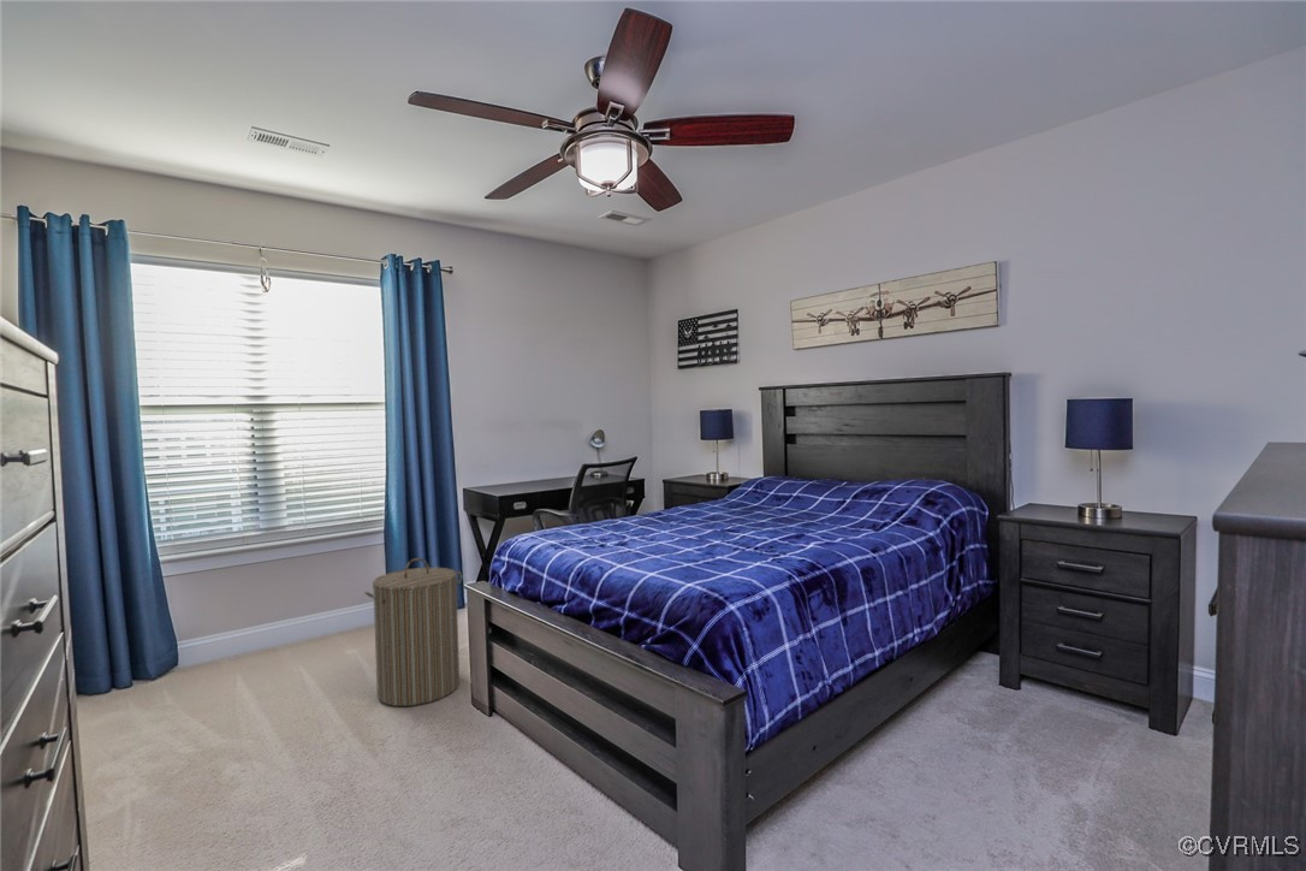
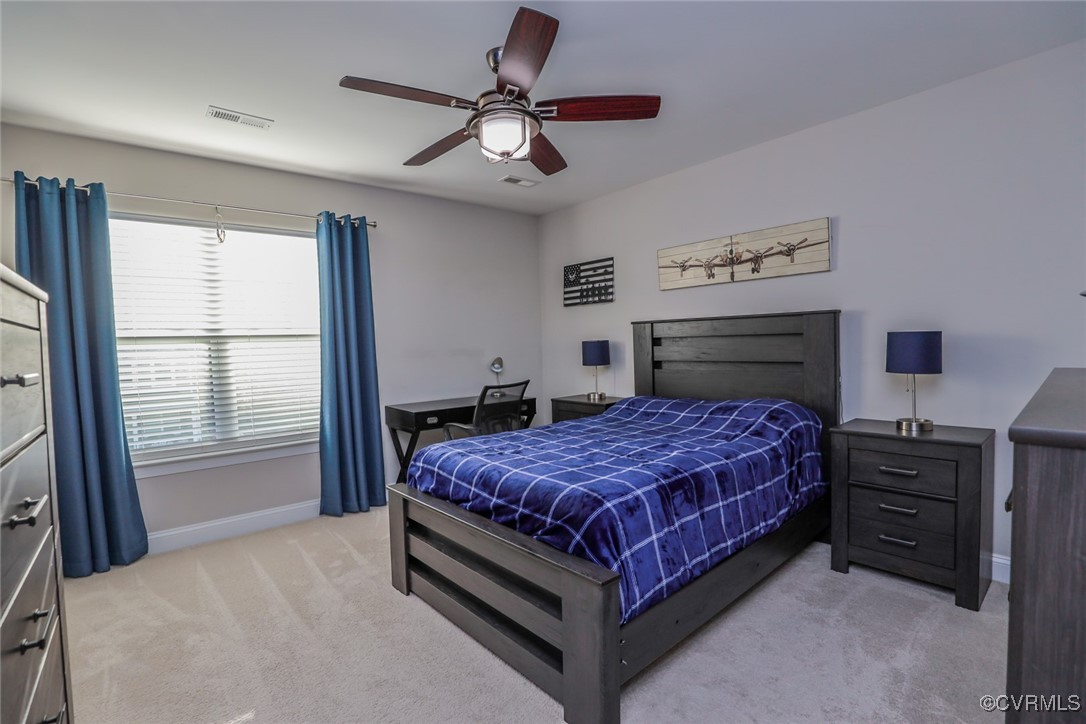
- laundry hamper (416, 623)
